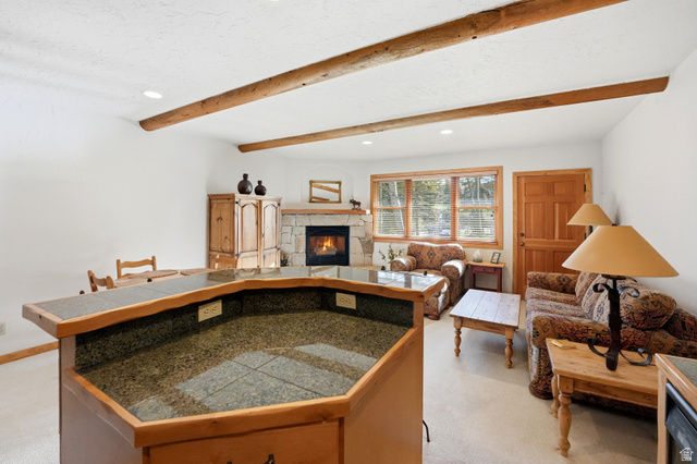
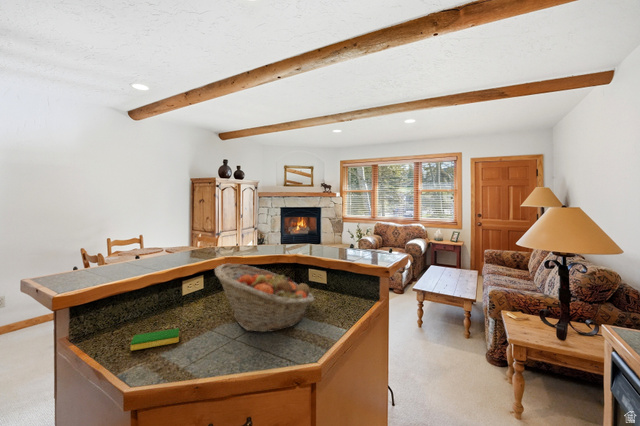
+ dish sponge (156, 338)
+ fruit basket (264, 290)
